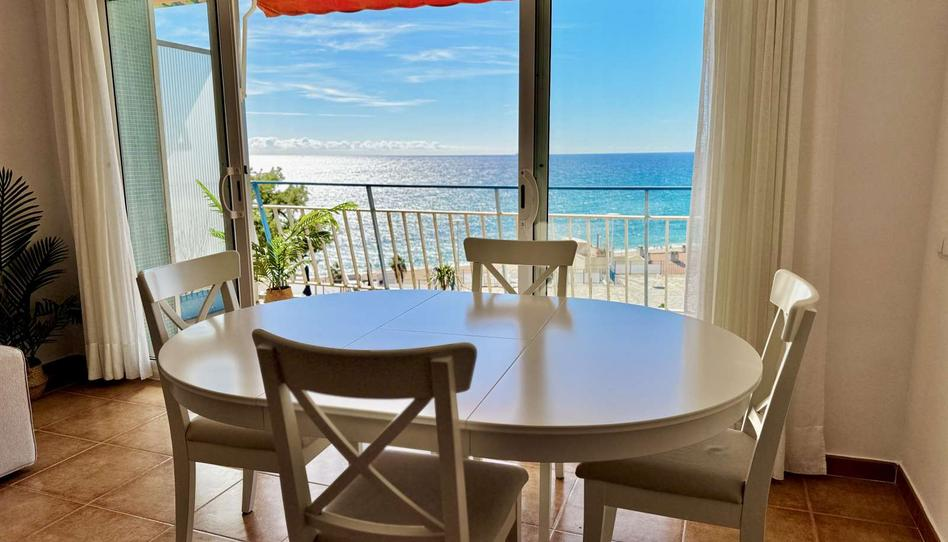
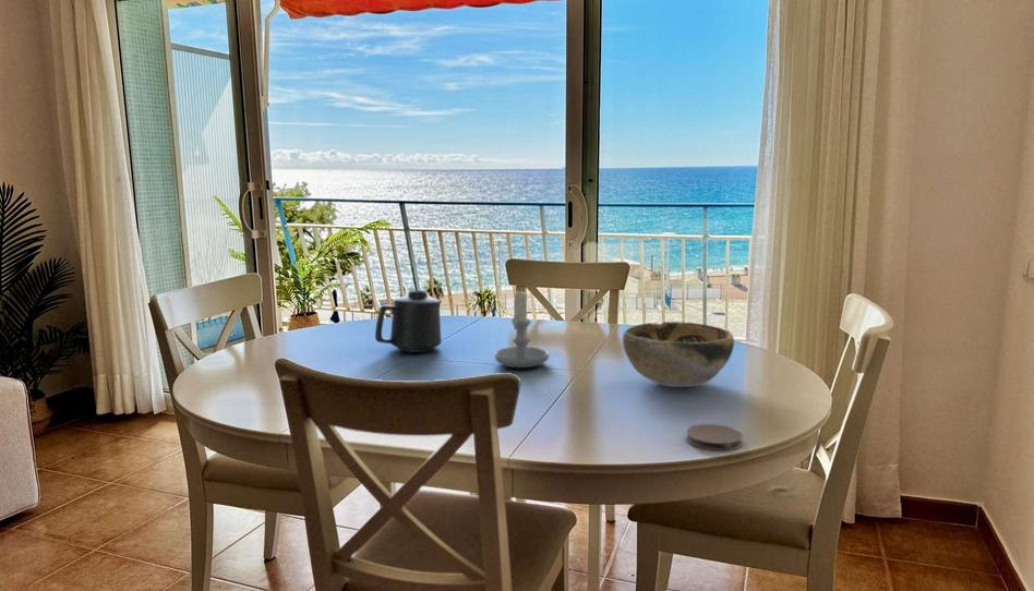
+ coaster (713, 436)
+ mug (411, 321)
+ candle (521, 326)
+ decorative bowl (677, 357)
